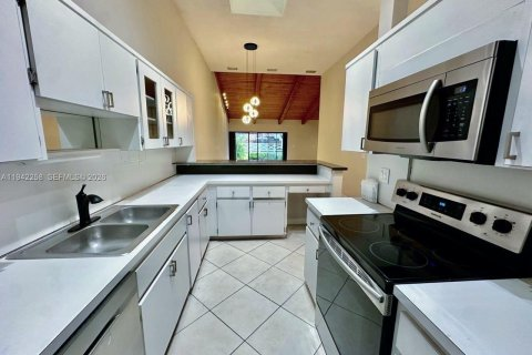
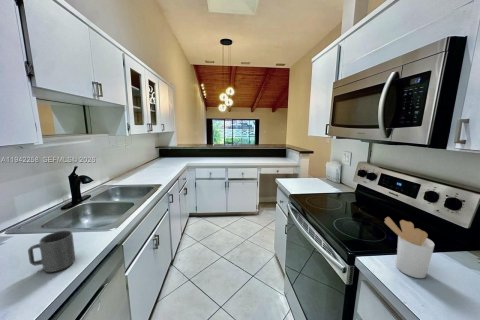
+ mug (52, 252)
+ utensil holder (405, 244)
